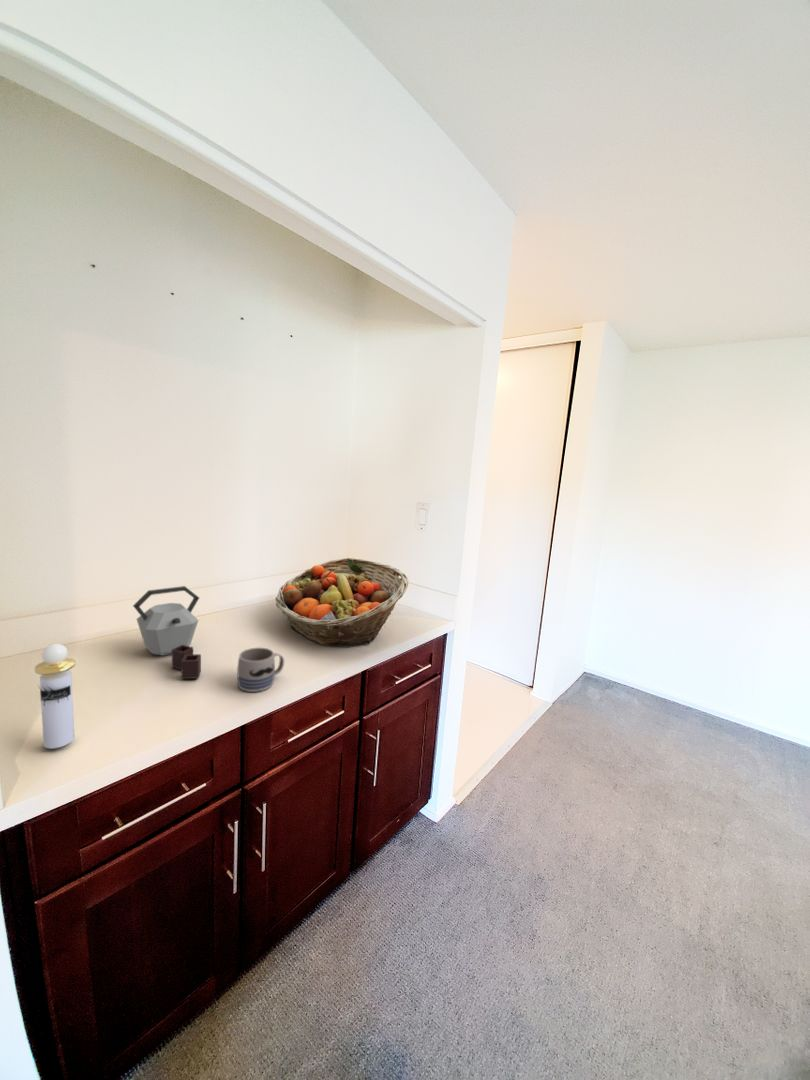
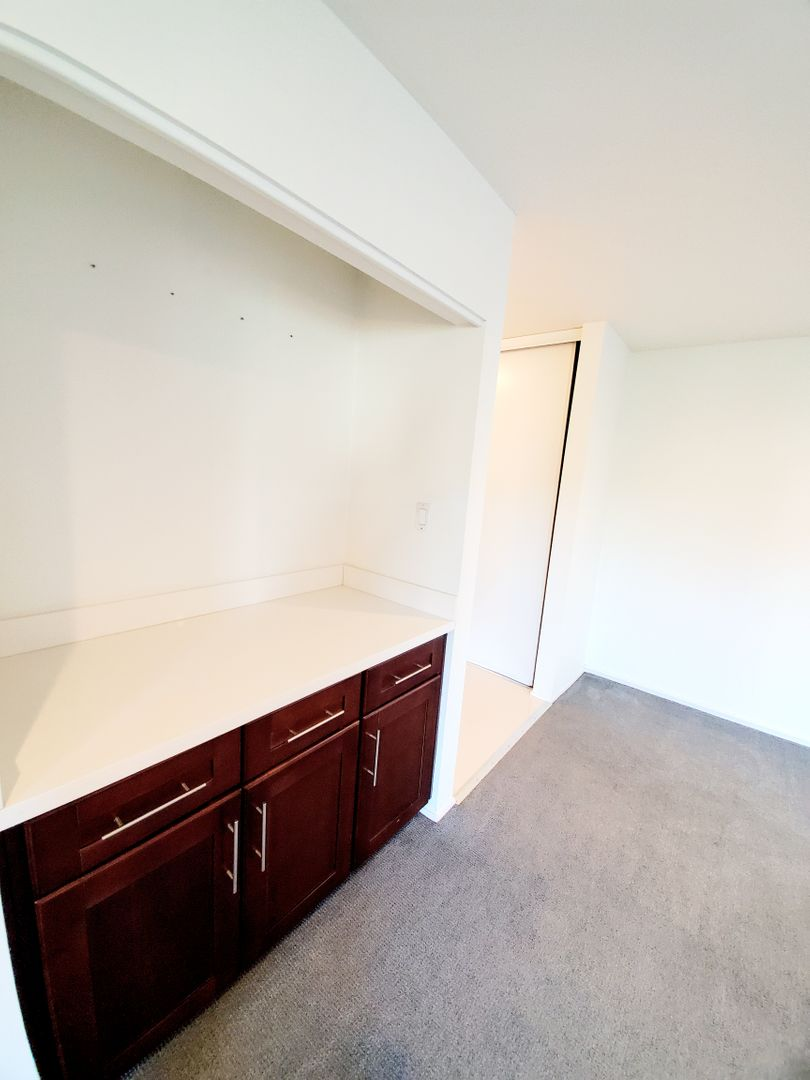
- kettle (176, 627)
- fruit basket (341, 597)
- perfume bottle (57, 695)
- mug (261, 667)
